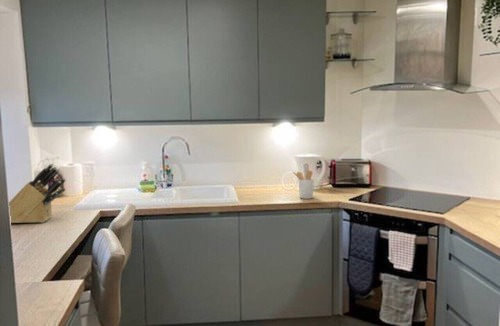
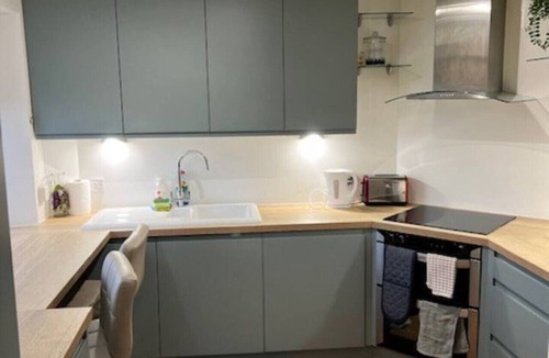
- utensil holder (302, 183)
- knife block (30, 192)
